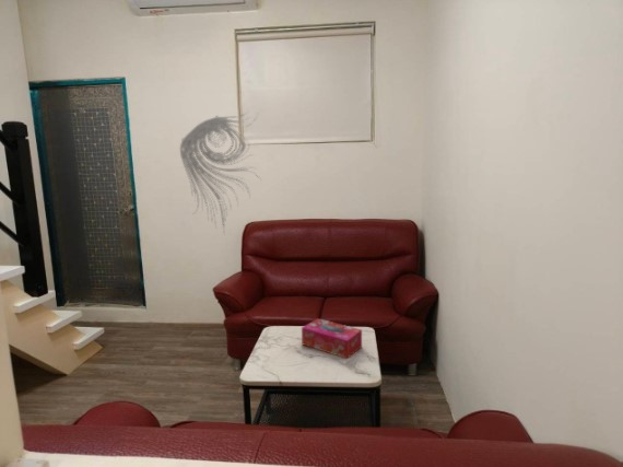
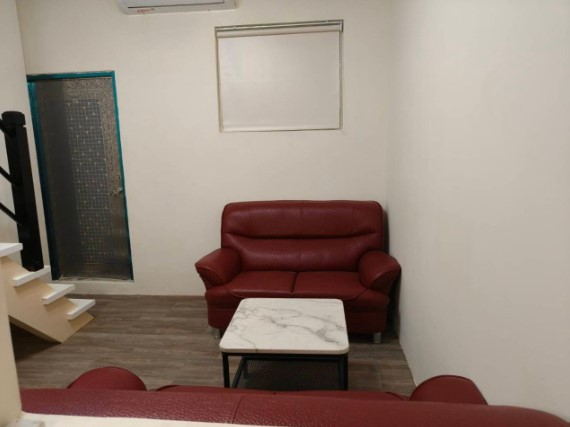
- wall sculpture (222, 174)
- tissue box (331, 337)
